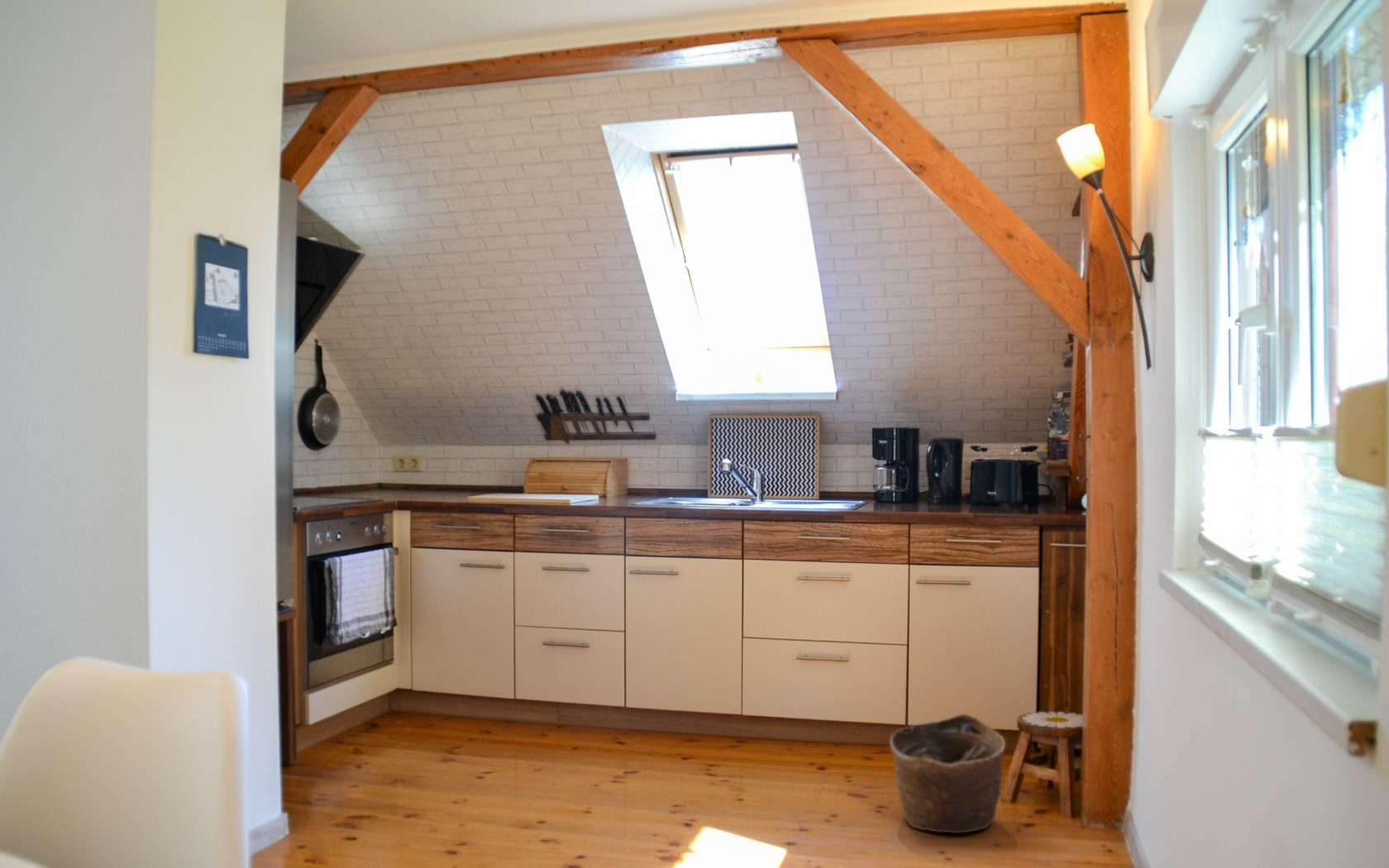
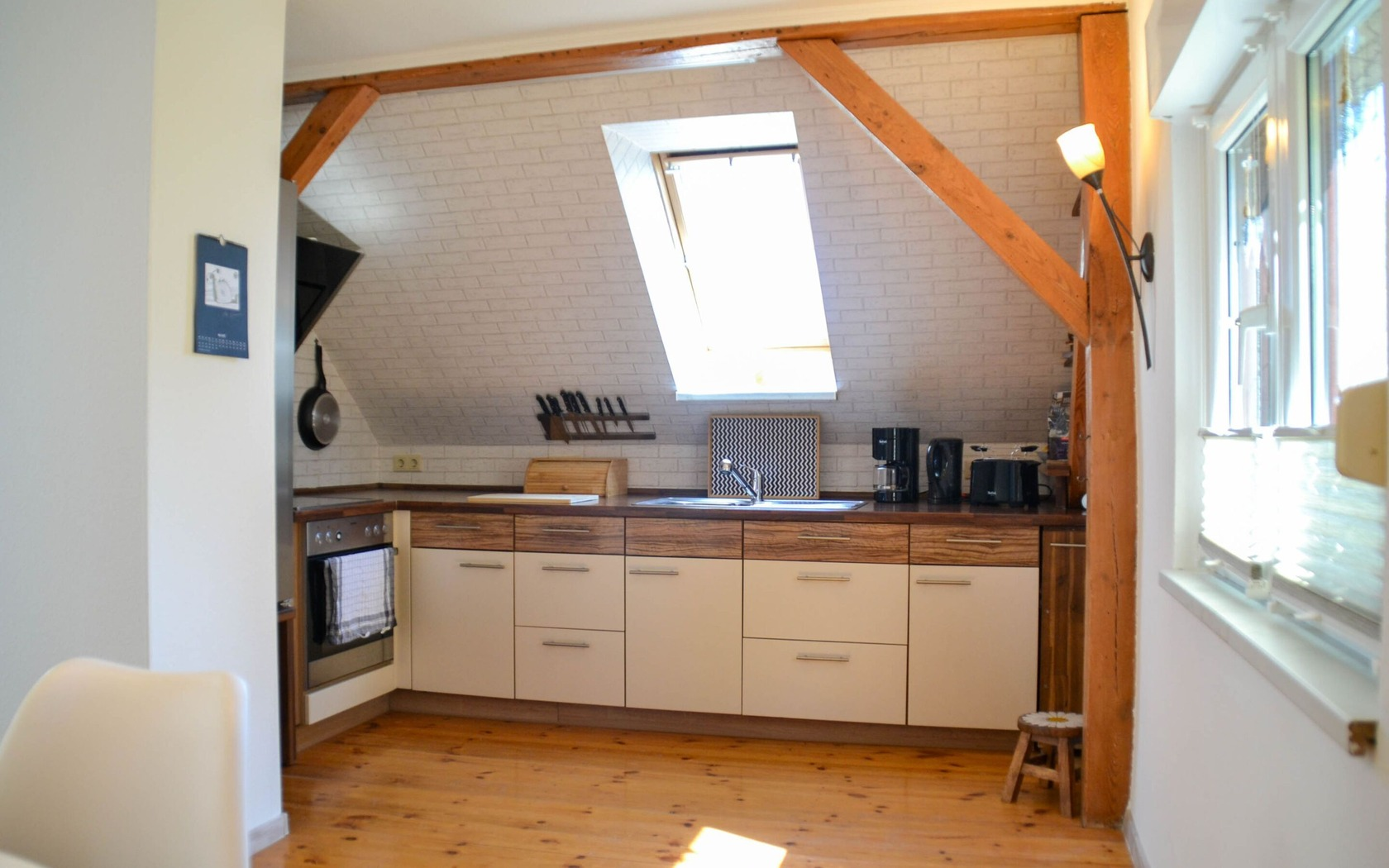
- basket (947, 775)
